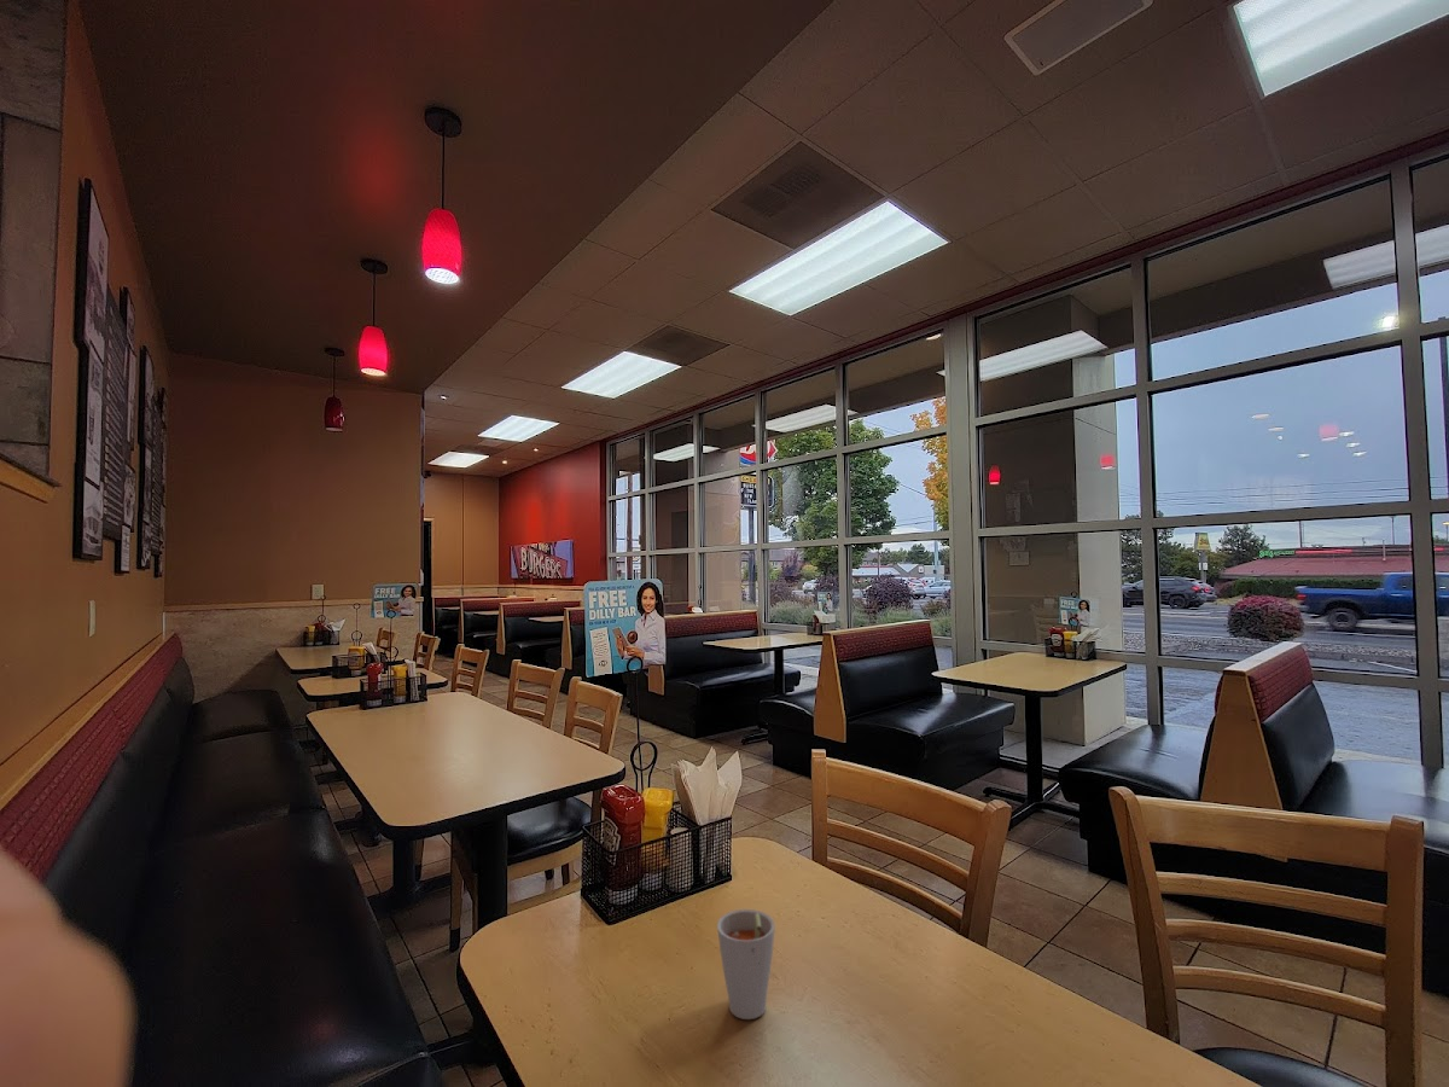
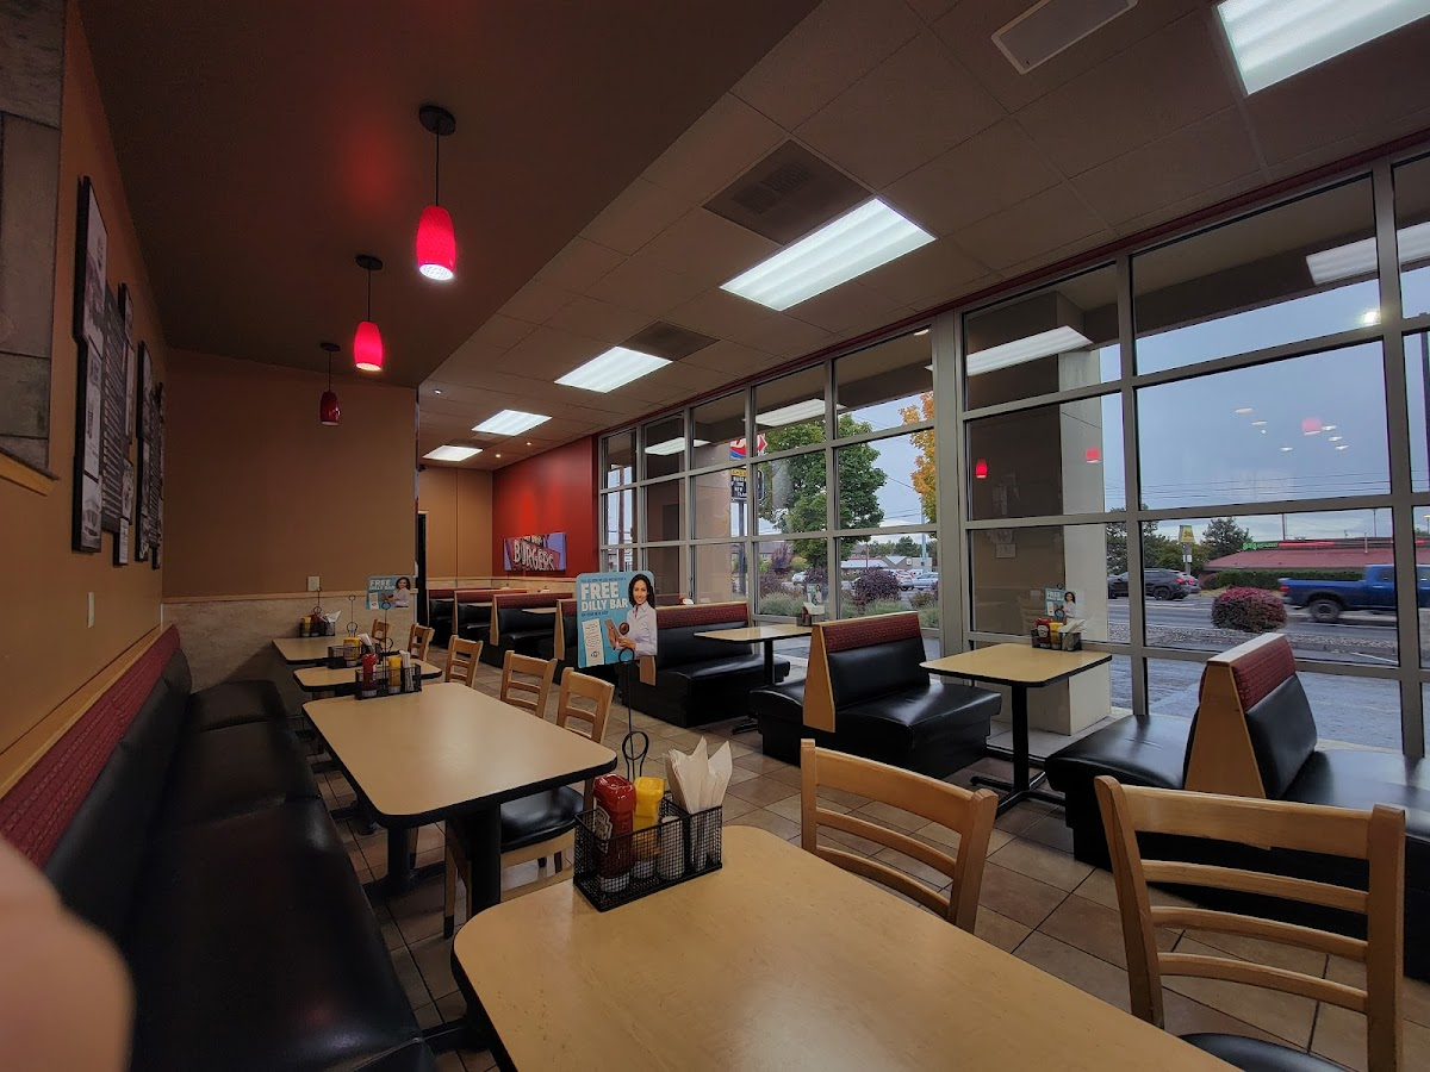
- cup (746, 959)
